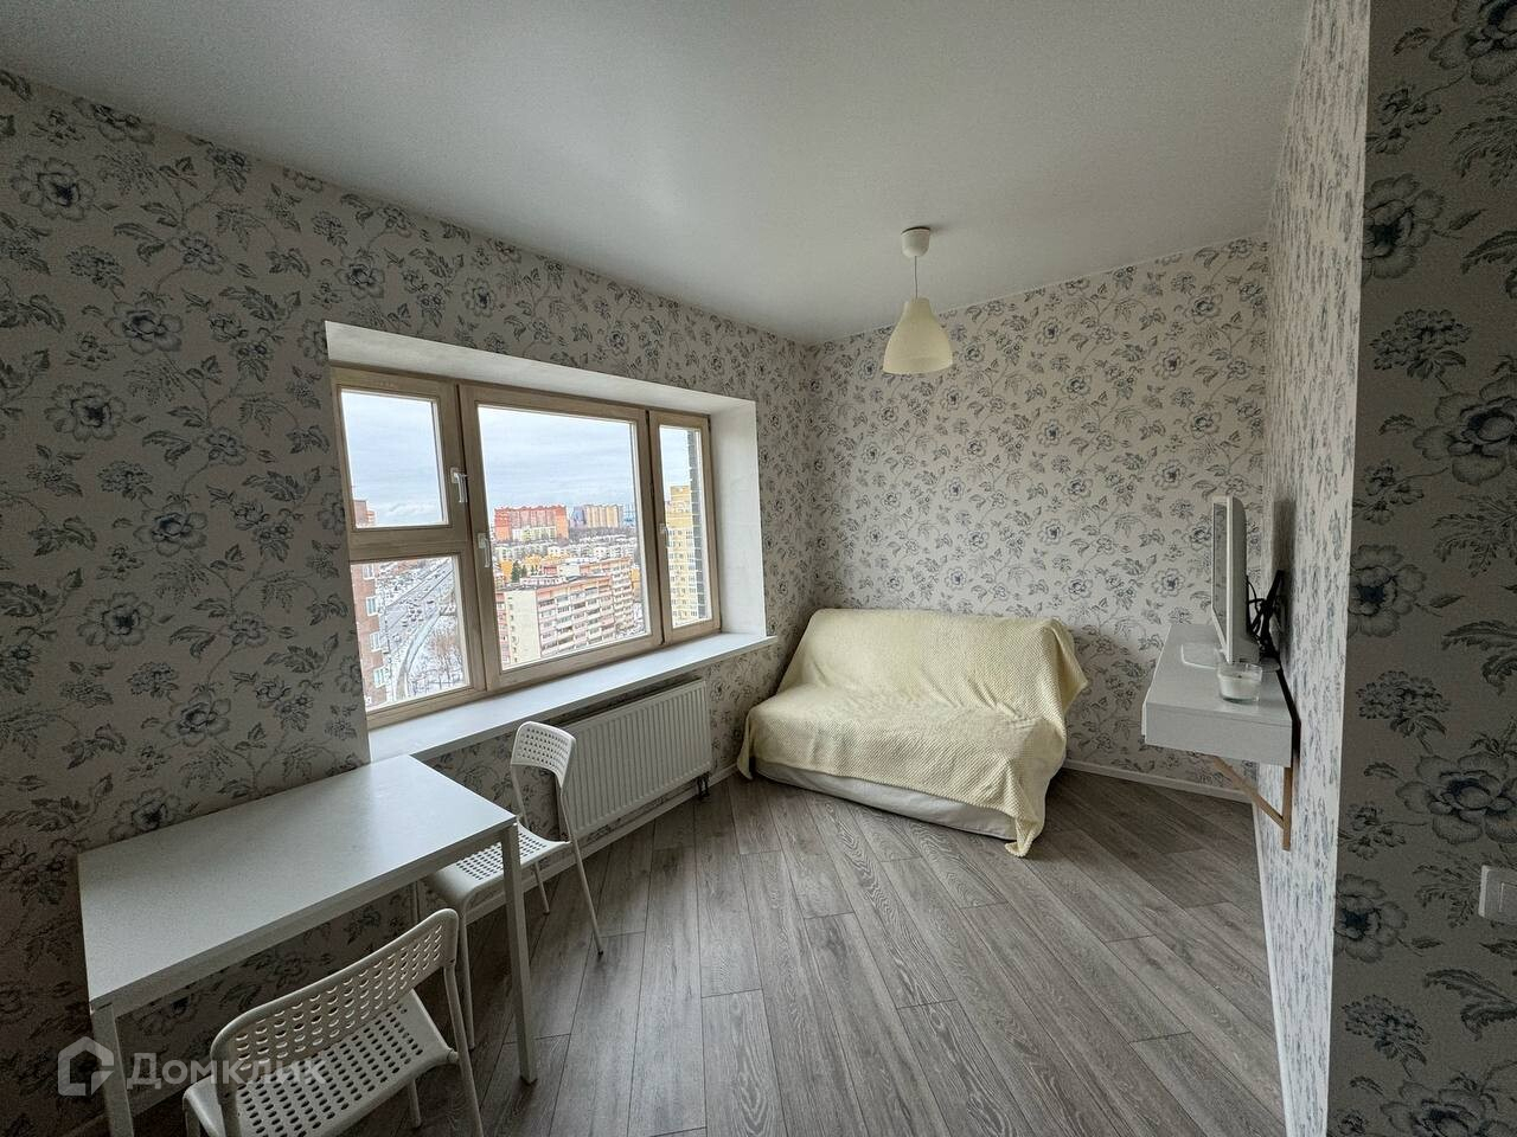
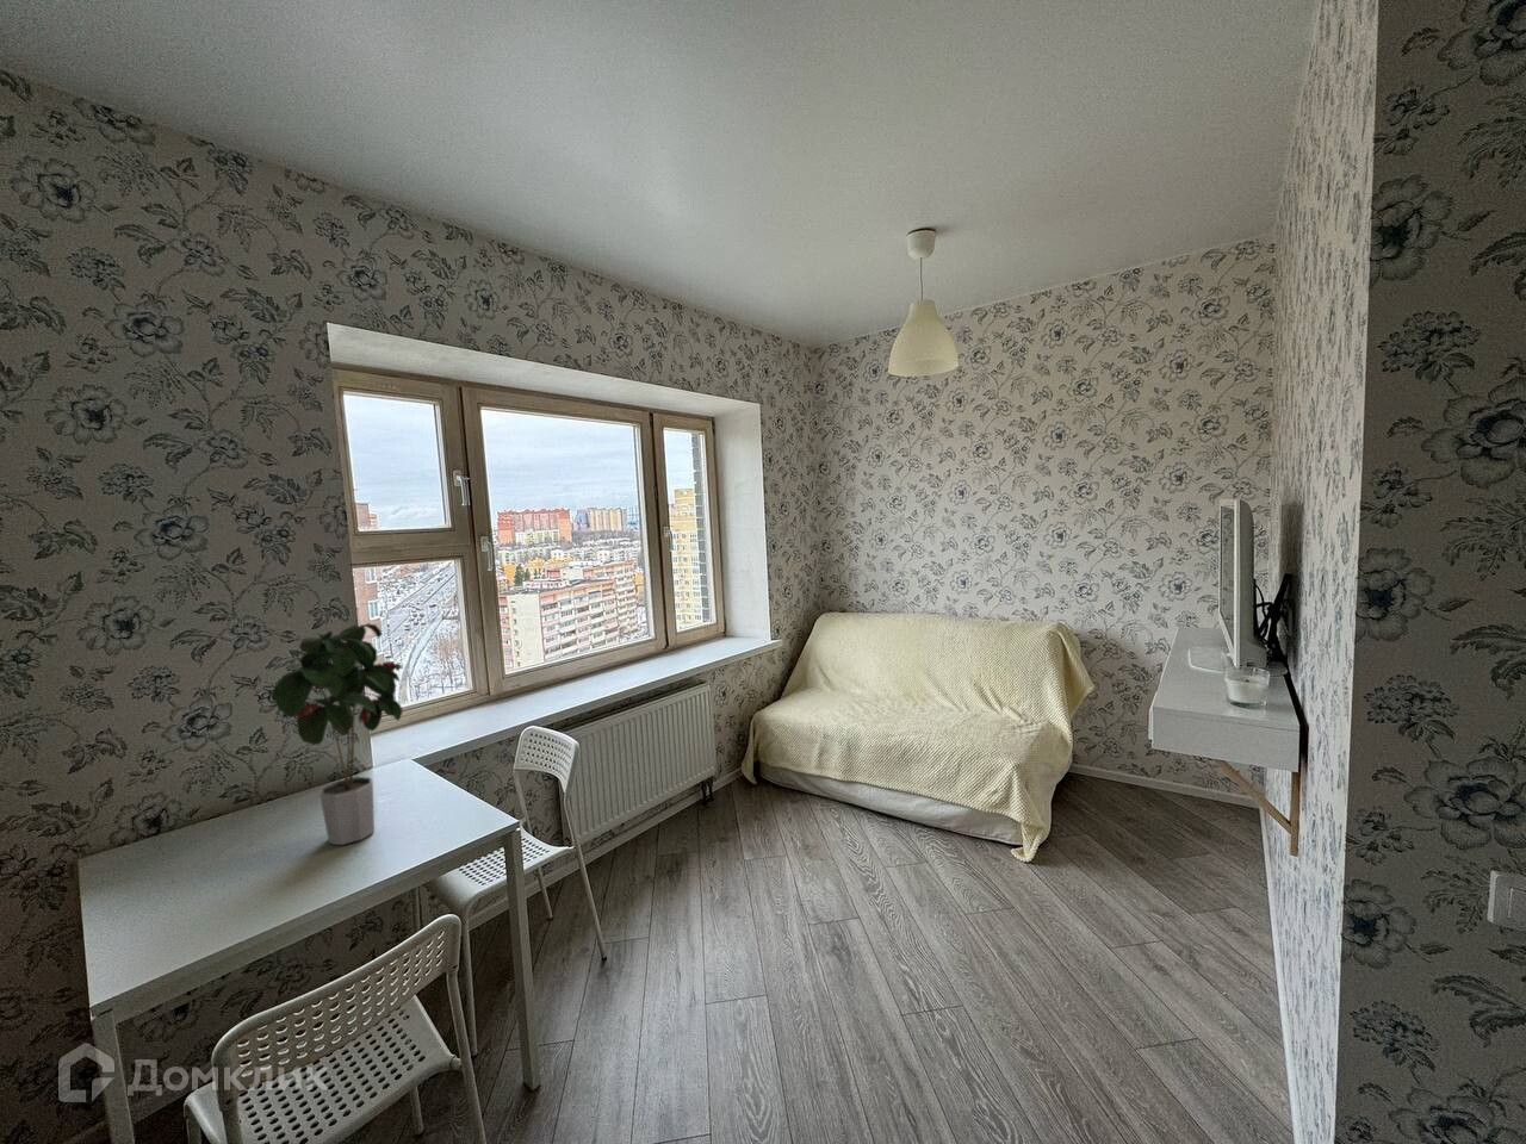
+ potted plant (348, 731)
